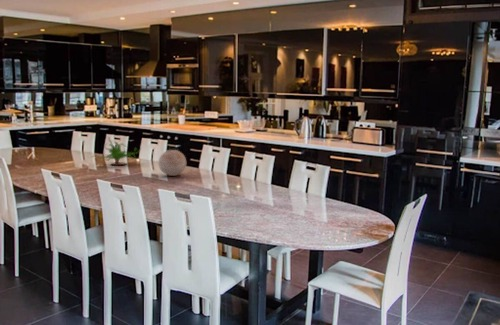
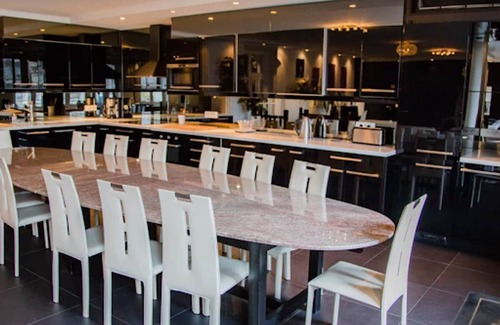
- decorative ball (172, 162)
- plant (121, 151)
